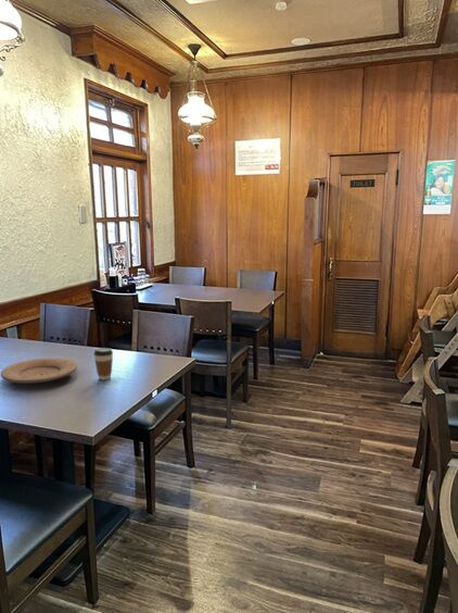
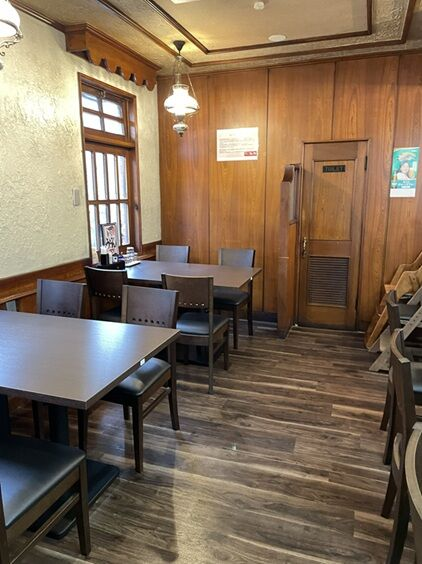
- coffee cup (103, 363)
- plate (40, 372)
